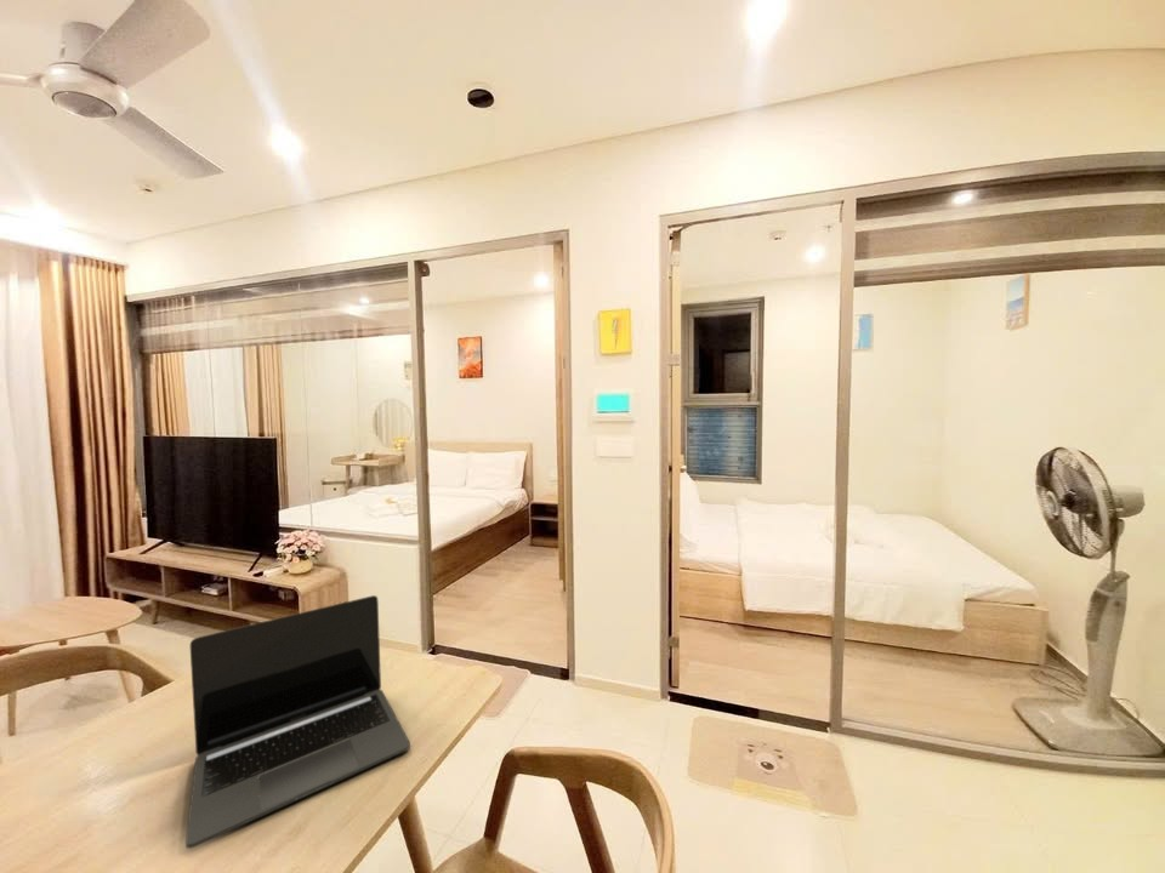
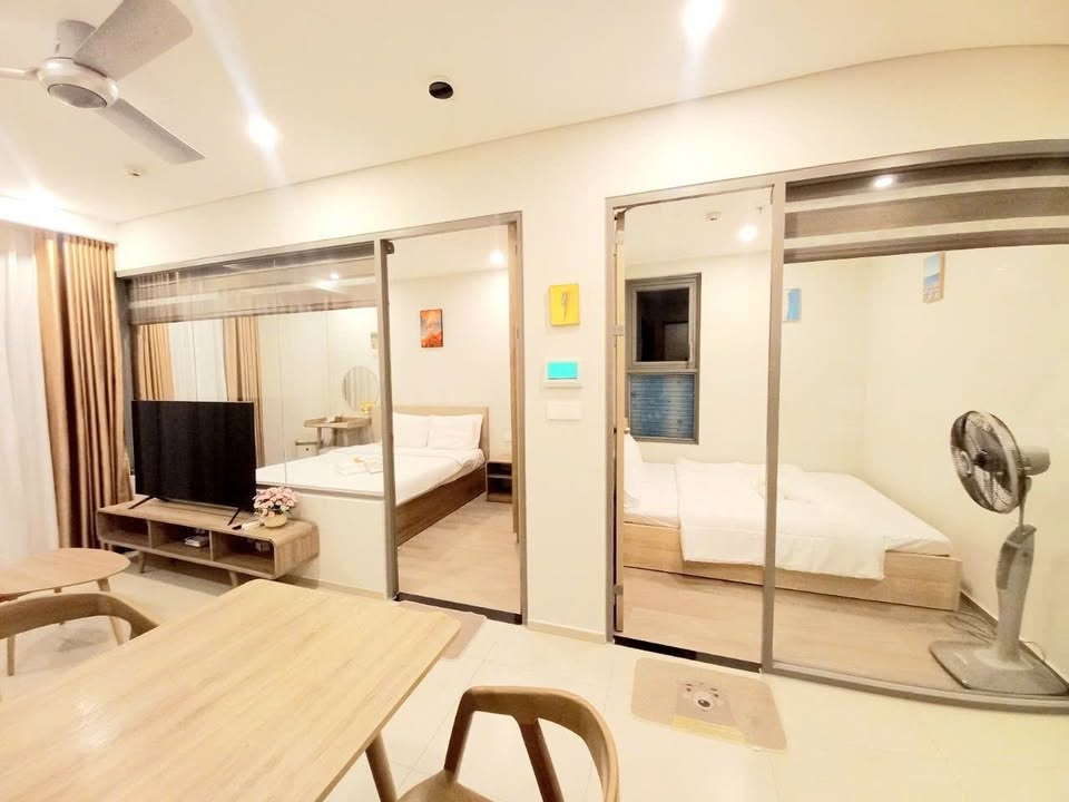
- laptop (302, 695)
